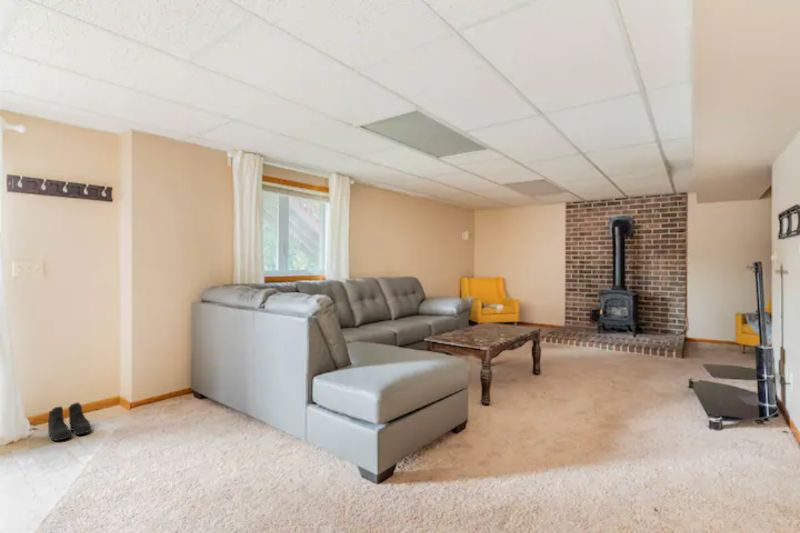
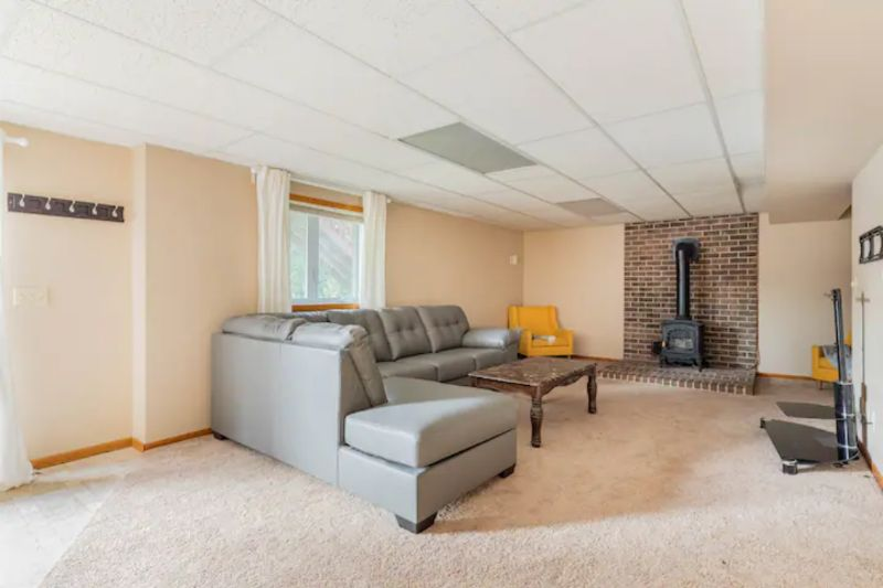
- boots (69, 419)
